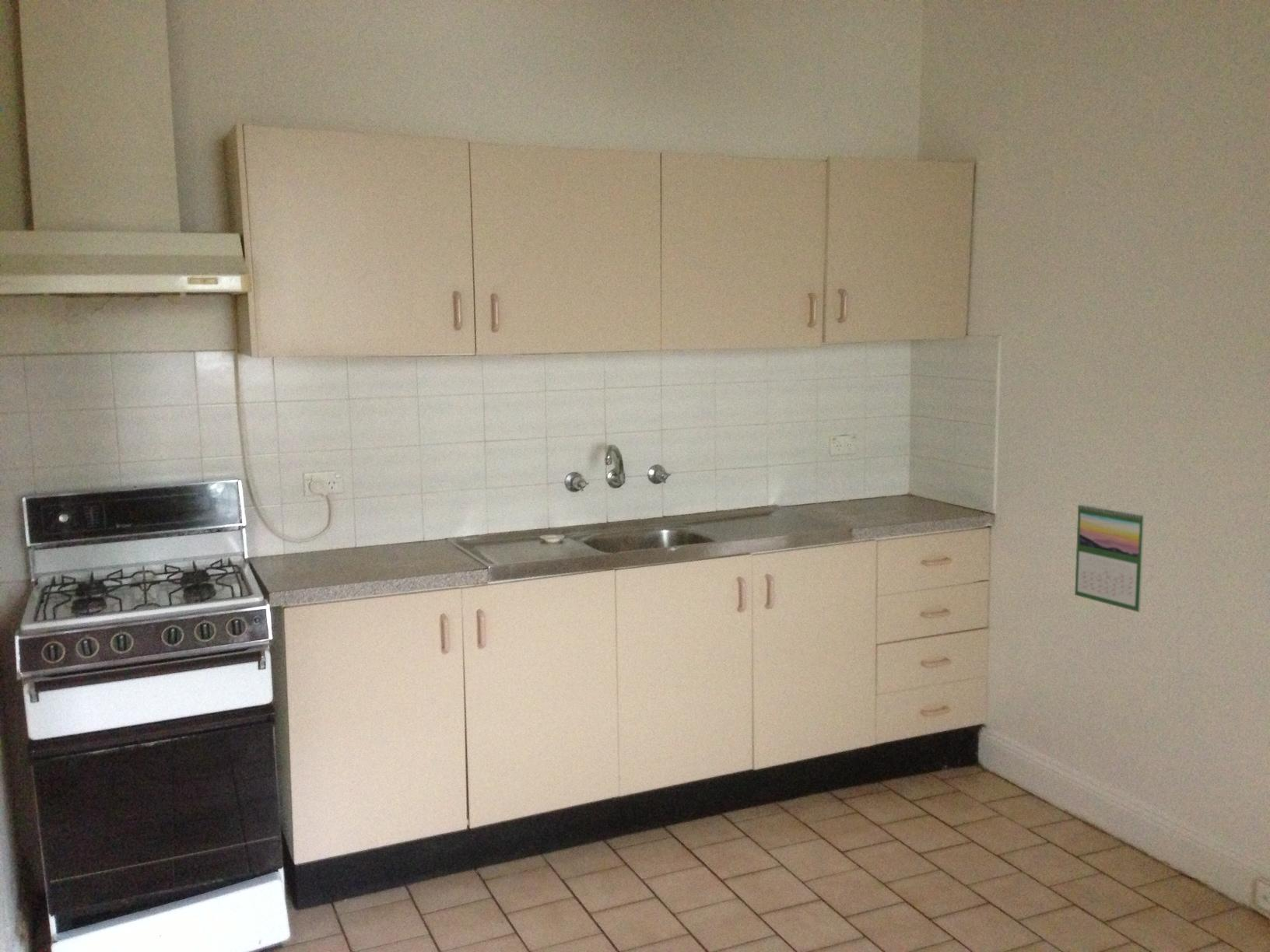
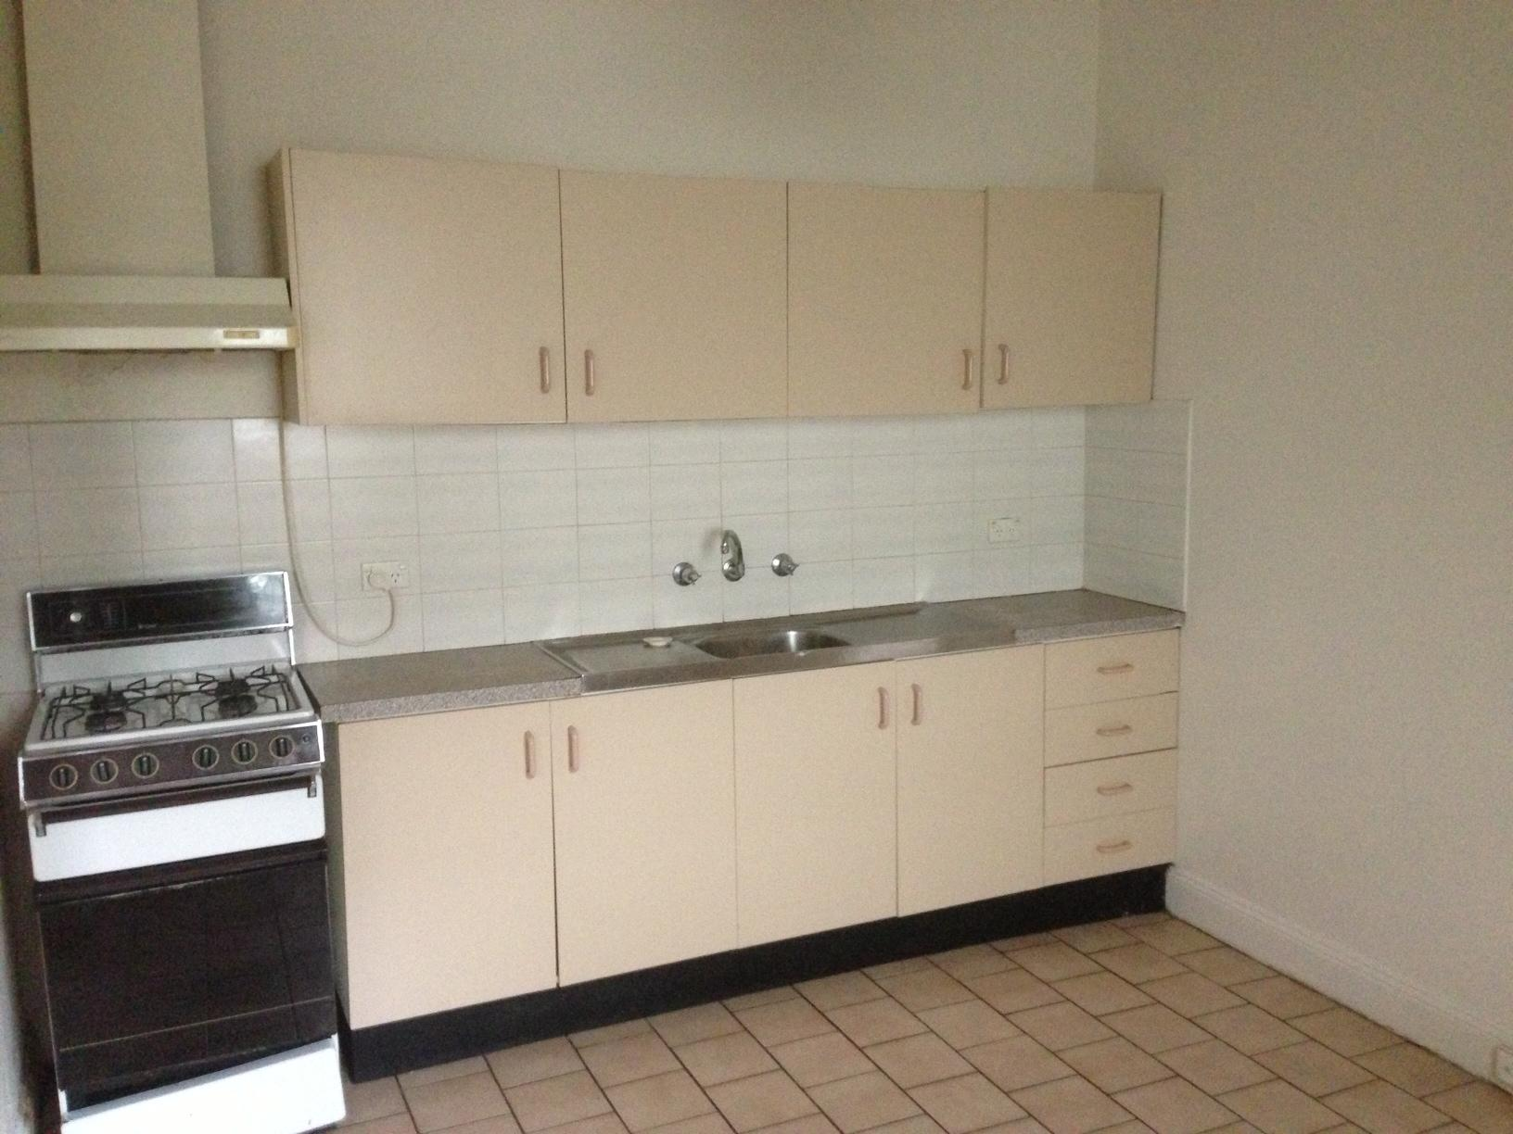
- calendar (1108, 555)
